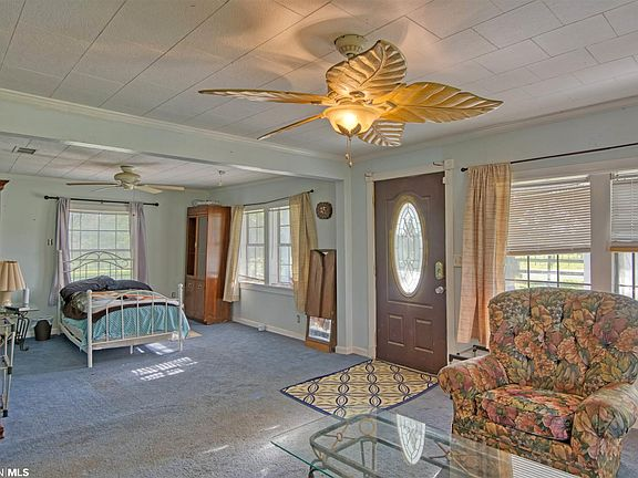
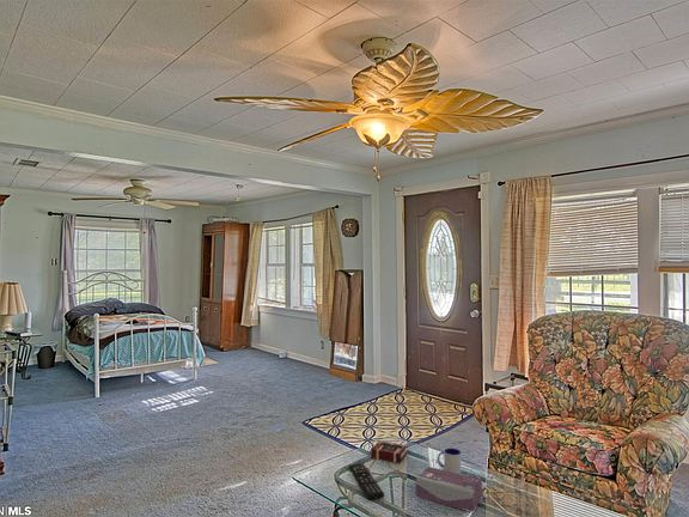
+ book (389, 451)
+ remote control (365, 479)
+ mug (449, 460)
+ tissue box (449, 487)
